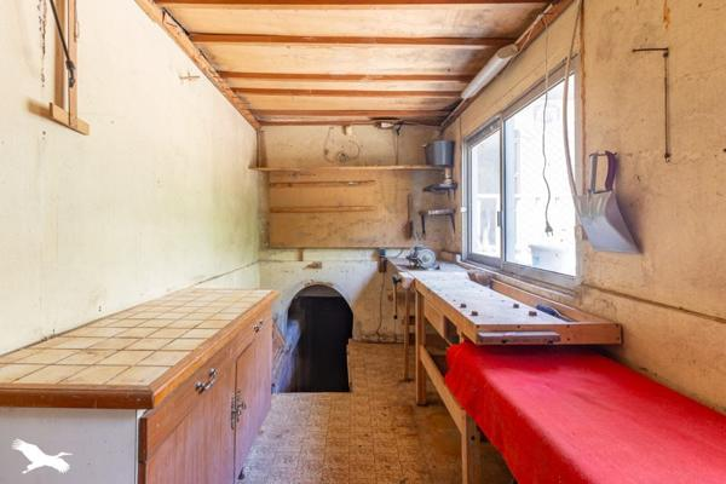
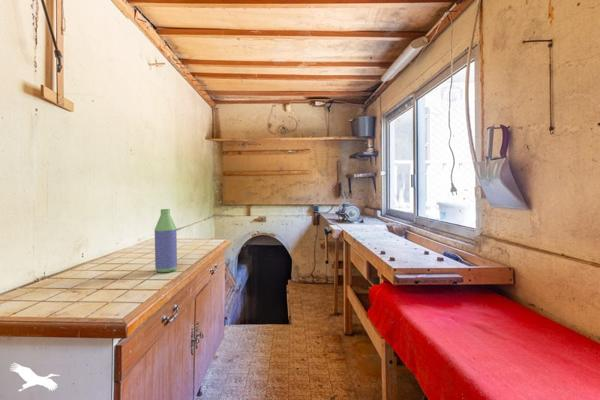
+ bottle (165, 240)
